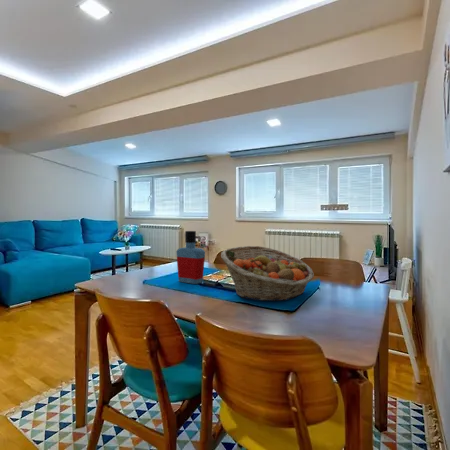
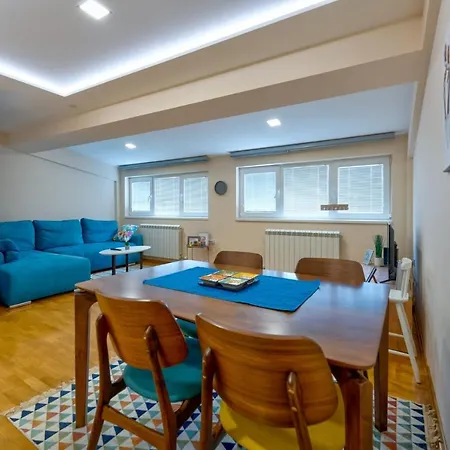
- bottle (190, 256)
- fruit basket (267, 270)
